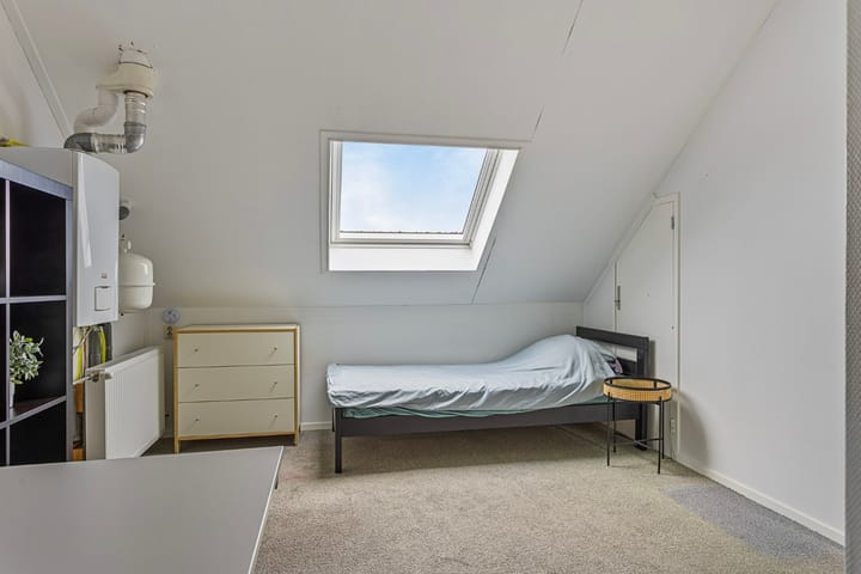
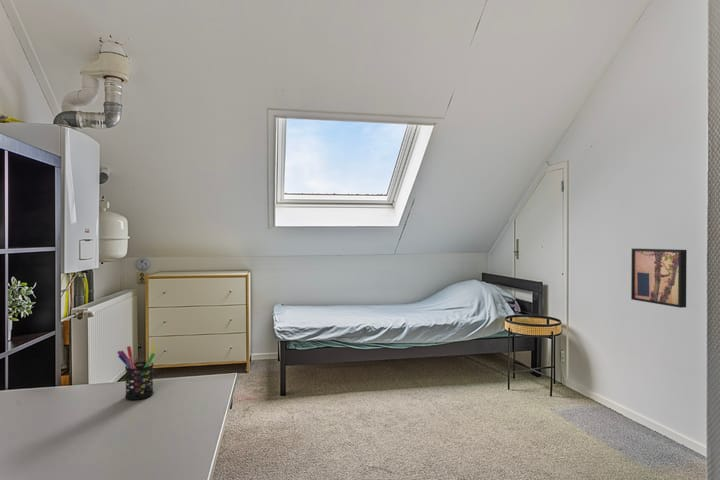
+ pen holder (140, 370)
+ wall art (657, 276)
